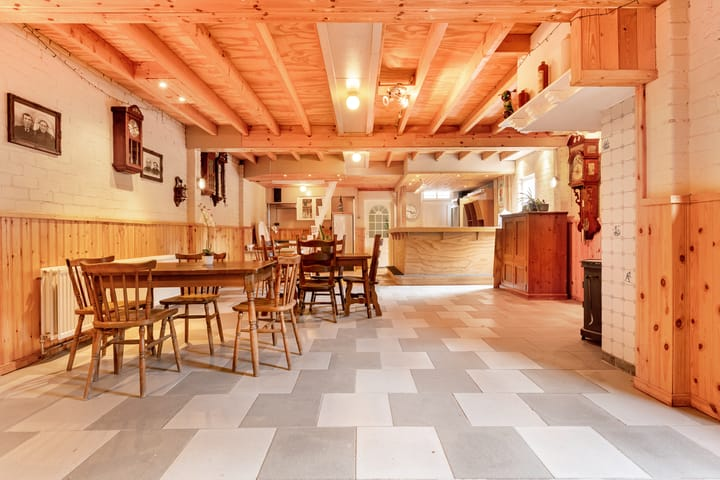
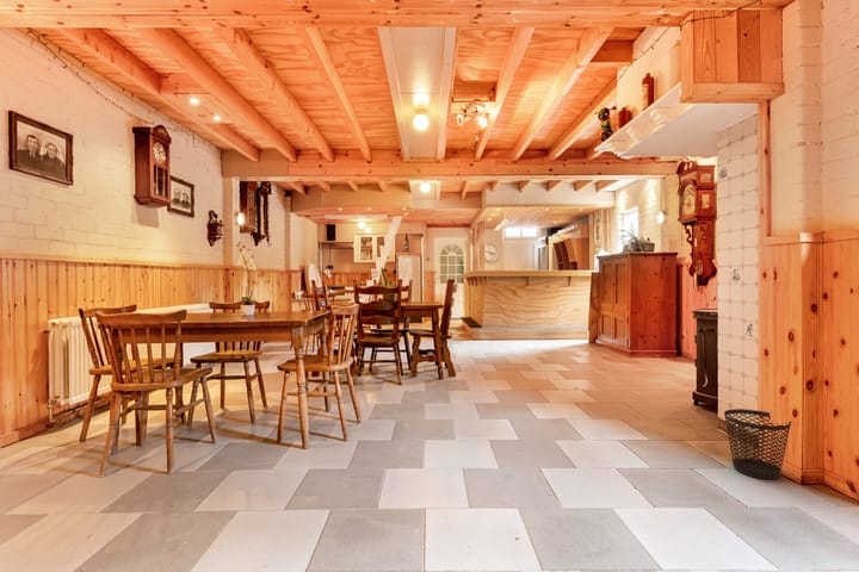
+ wastebasket (755, 443)
